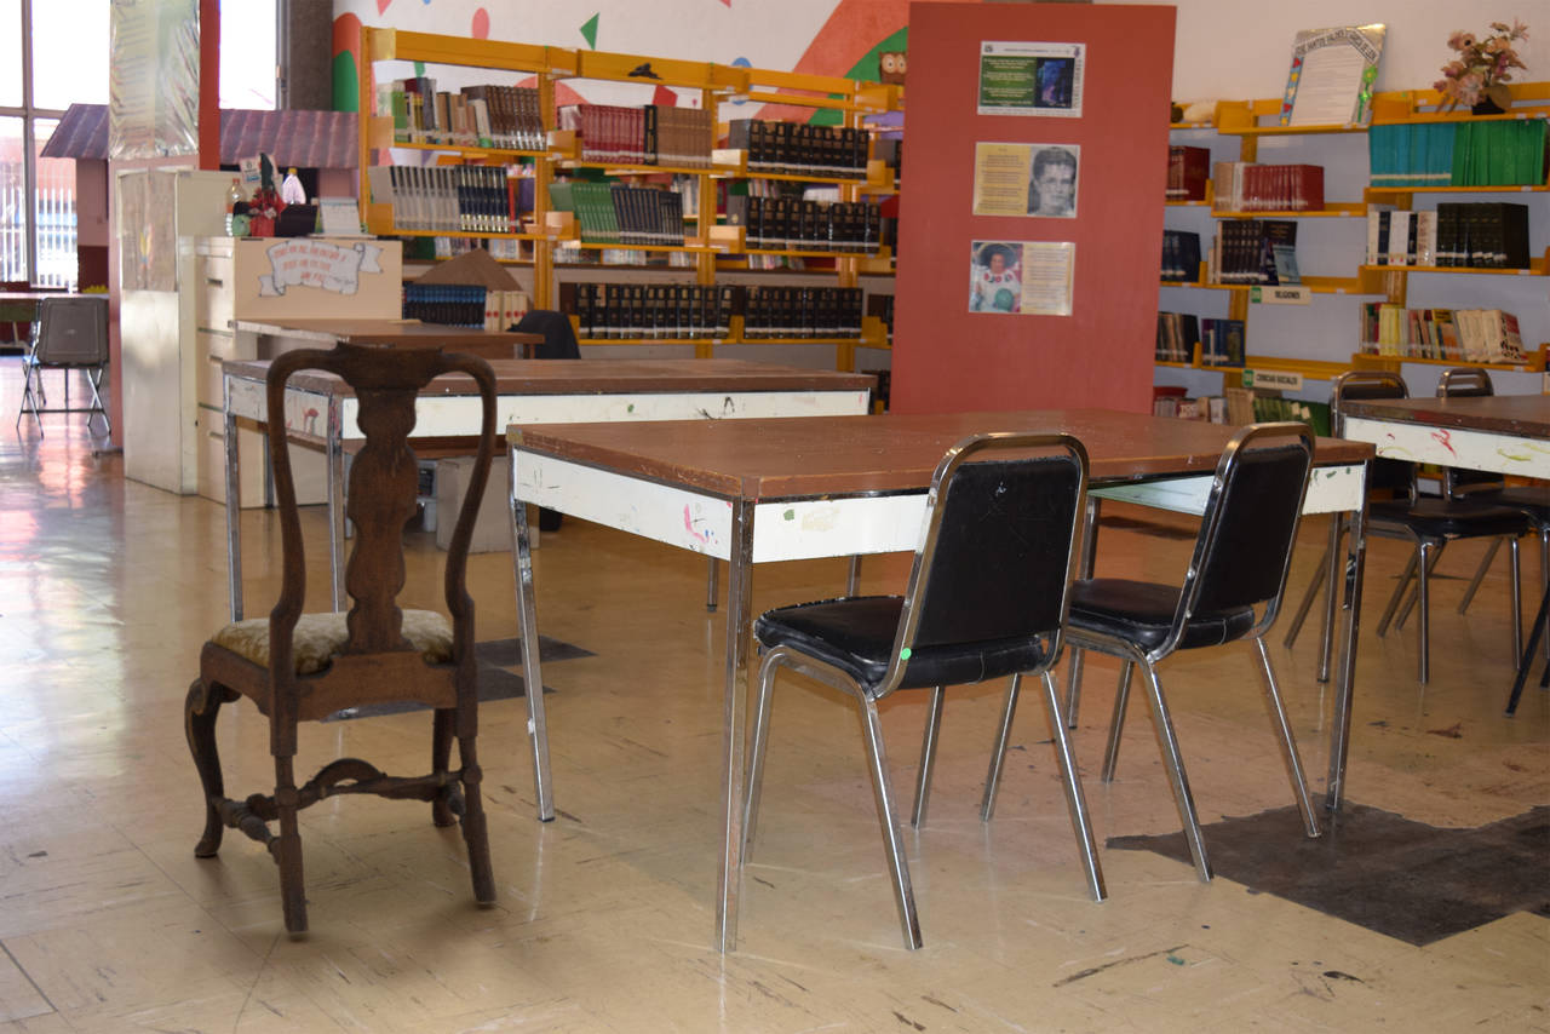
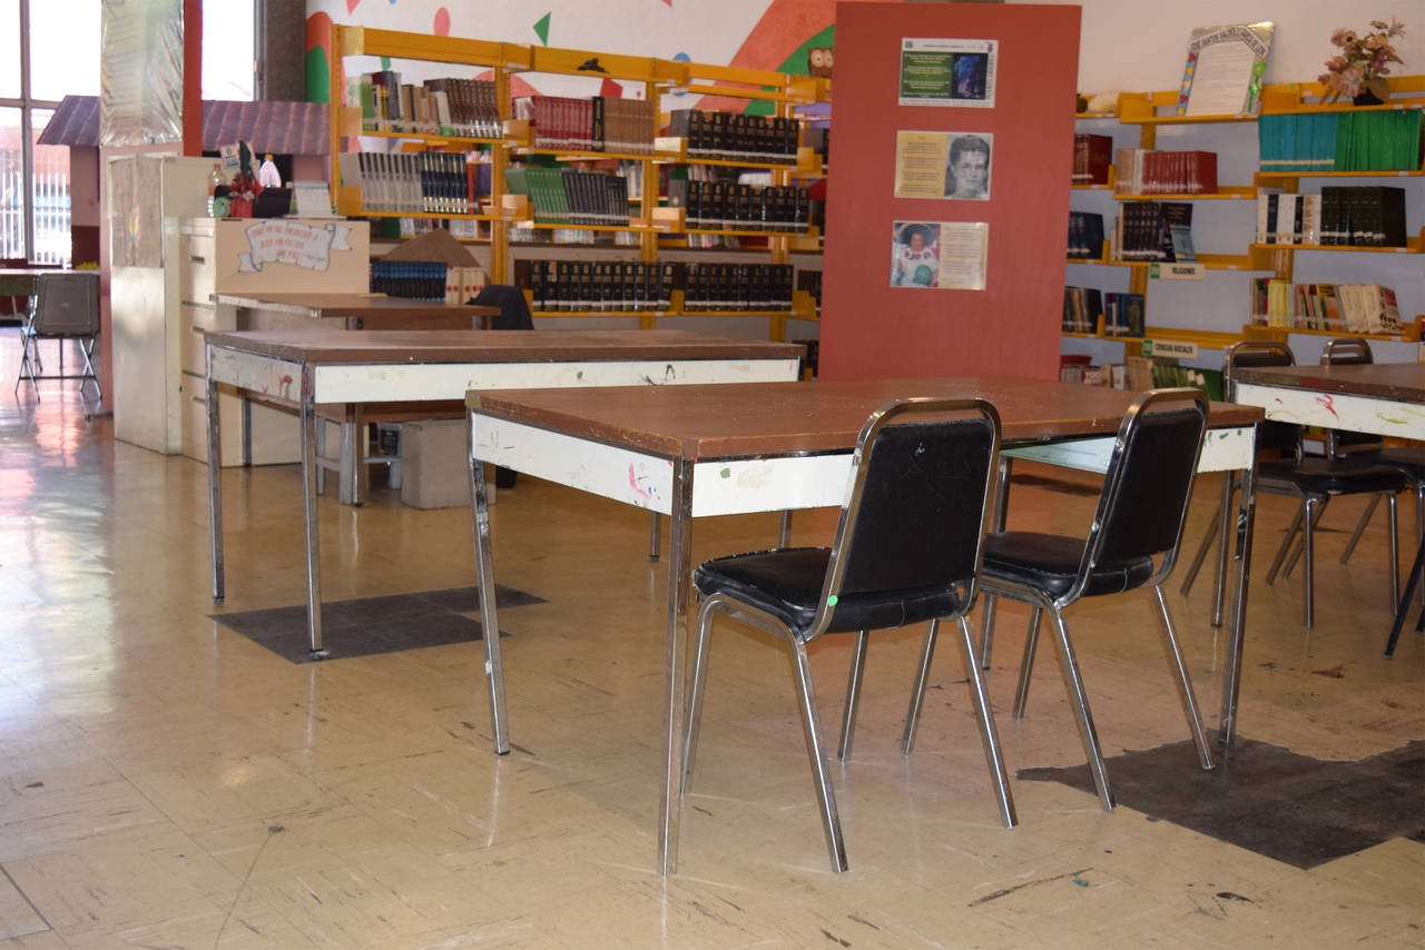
- dining chair (367, 611)
